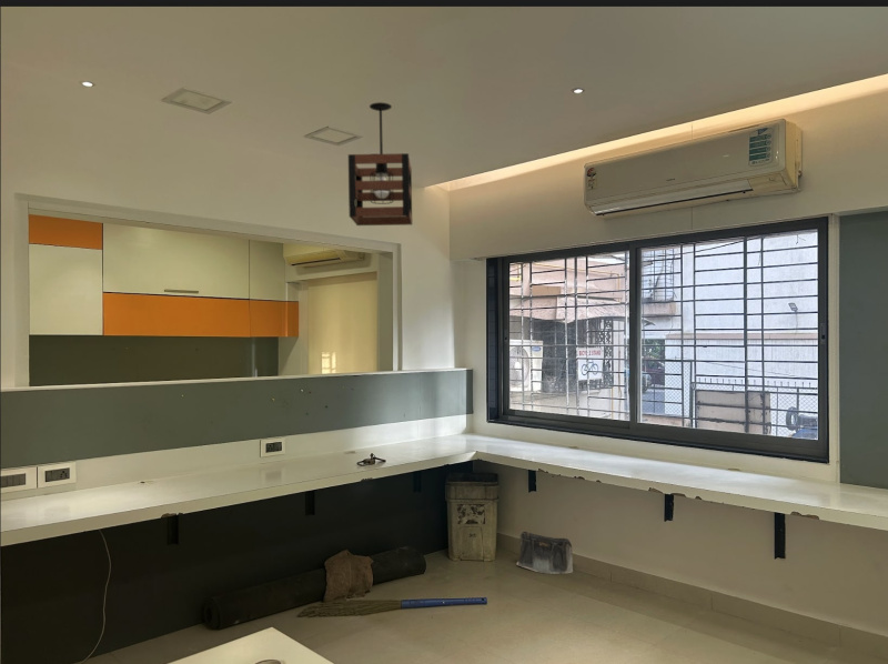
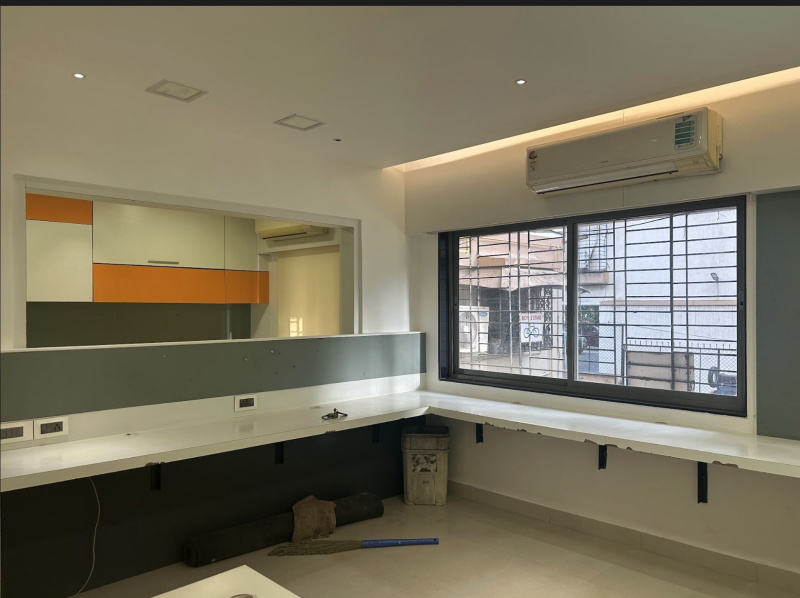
- saddlebag (545, 550)
- pendant light (381, 163)
